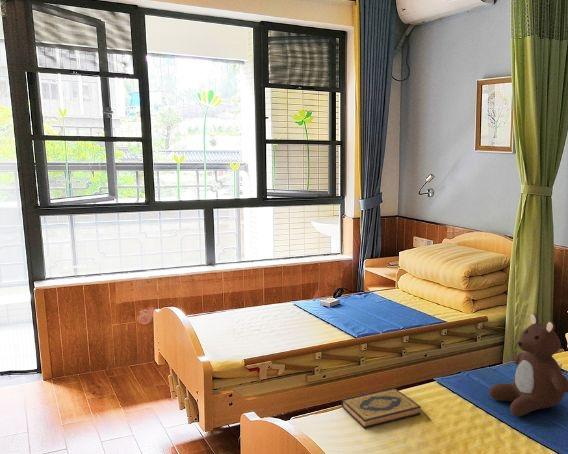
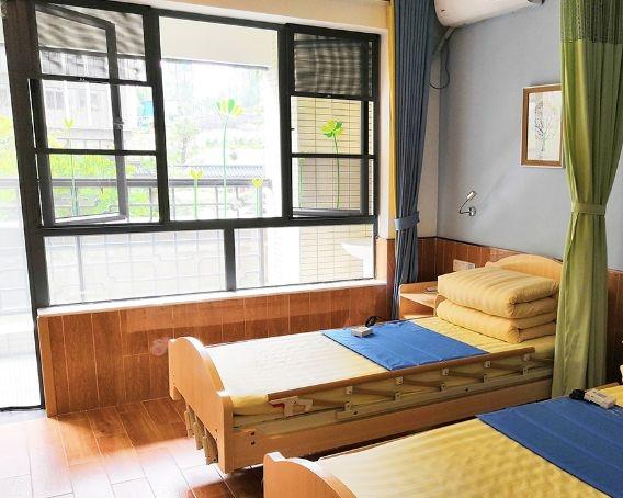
- hardback book (380, 406)
- teddy bear (528, 362)
